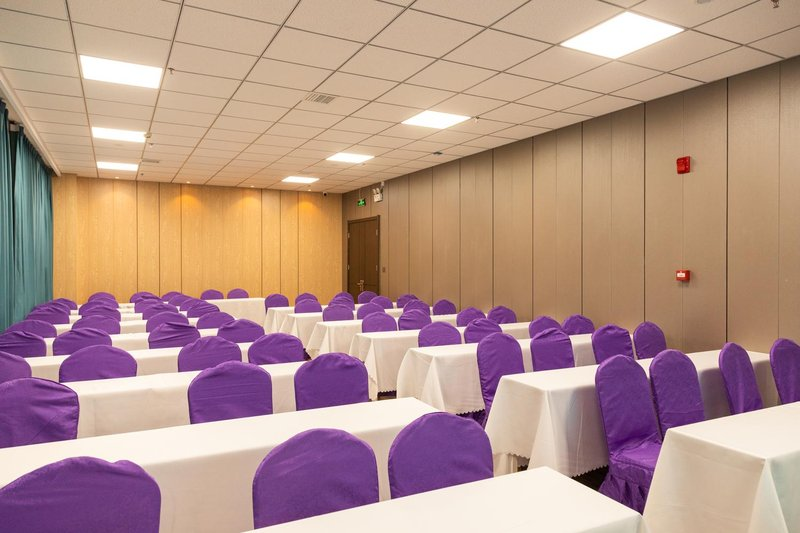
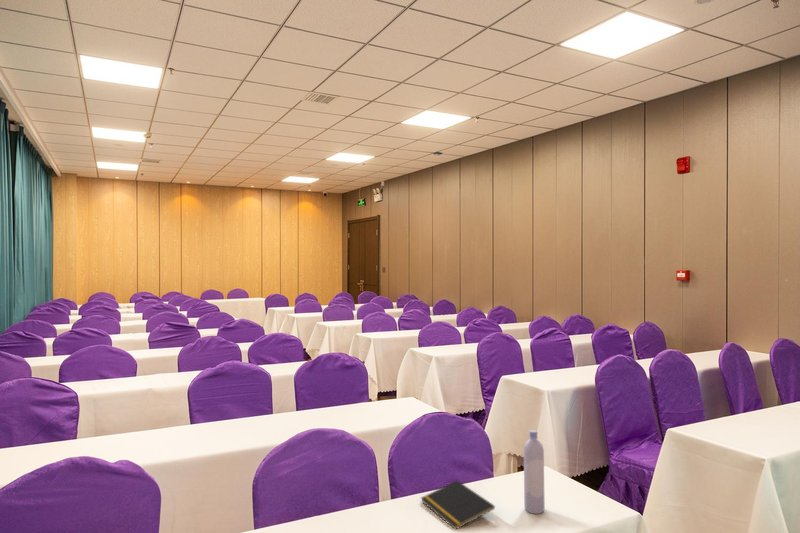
+ notepad (456, 503)
+ bottle (533, 470)
